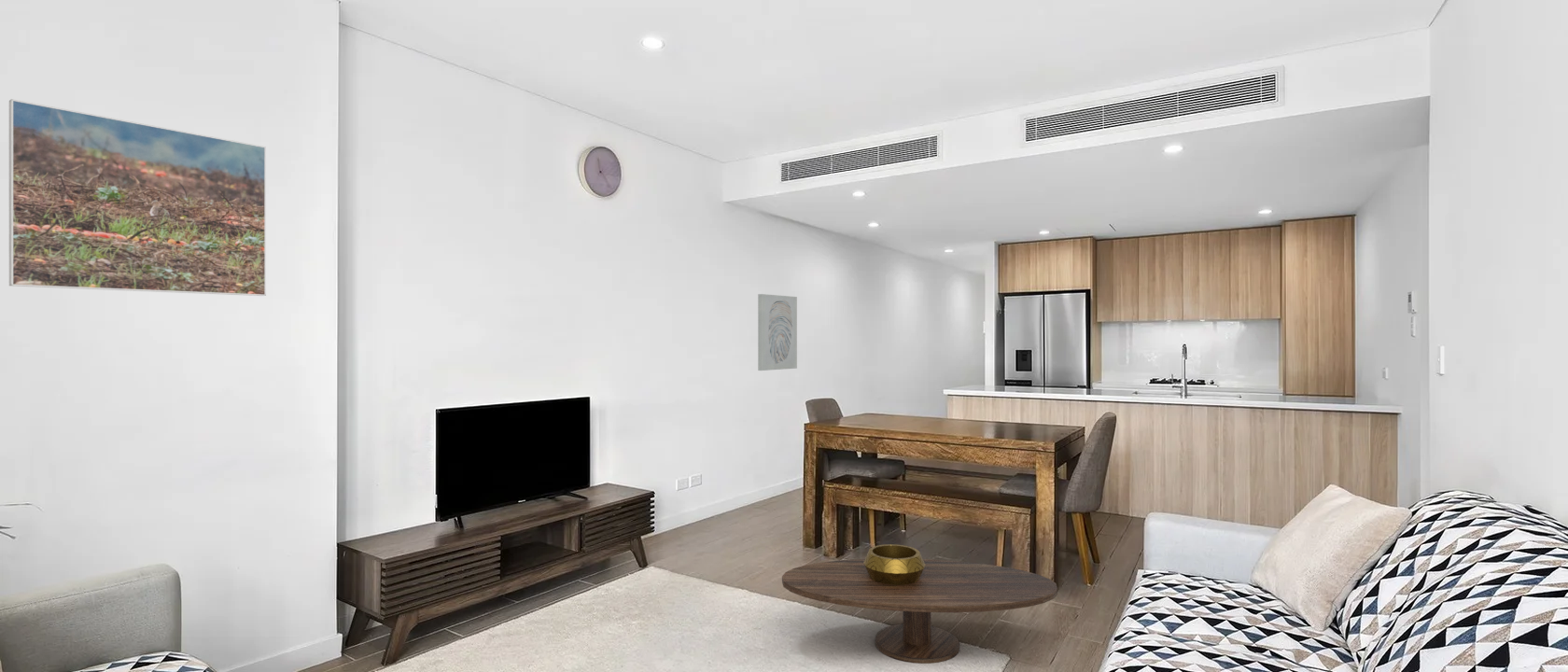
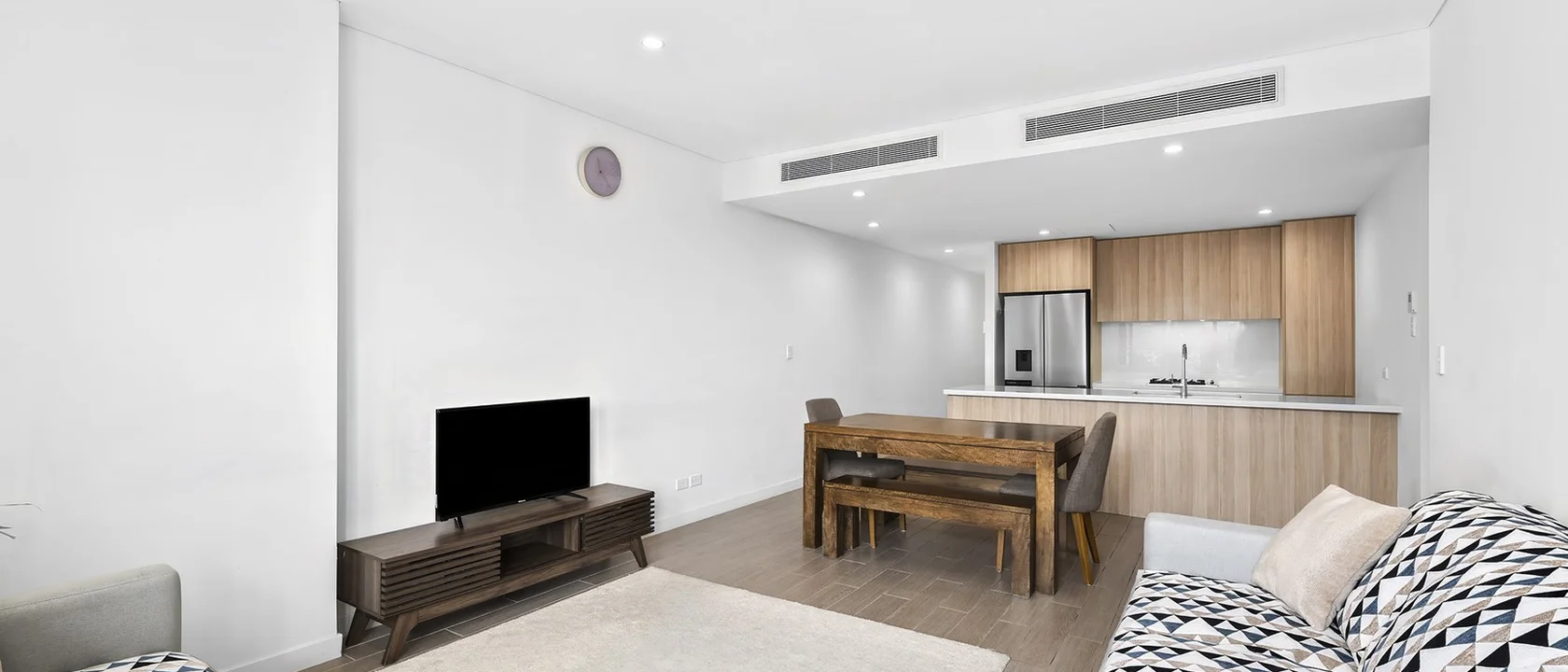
- wall art (777, 332)
- coffee table (917, 612)
- decorative bowl (894, 563)
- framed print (151, 208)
